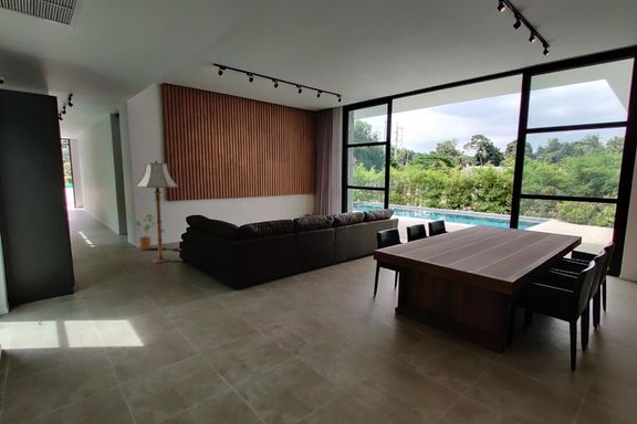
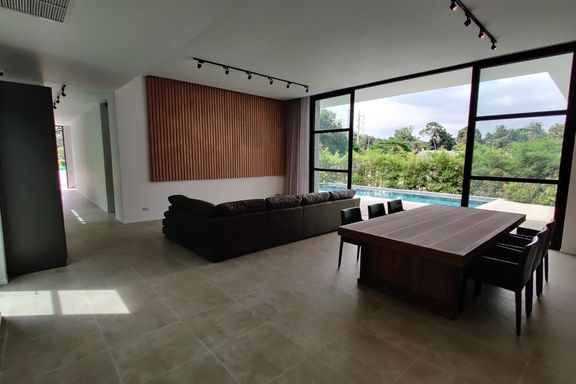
- floor lamp (158, 211)
- house plant (146, 232)
